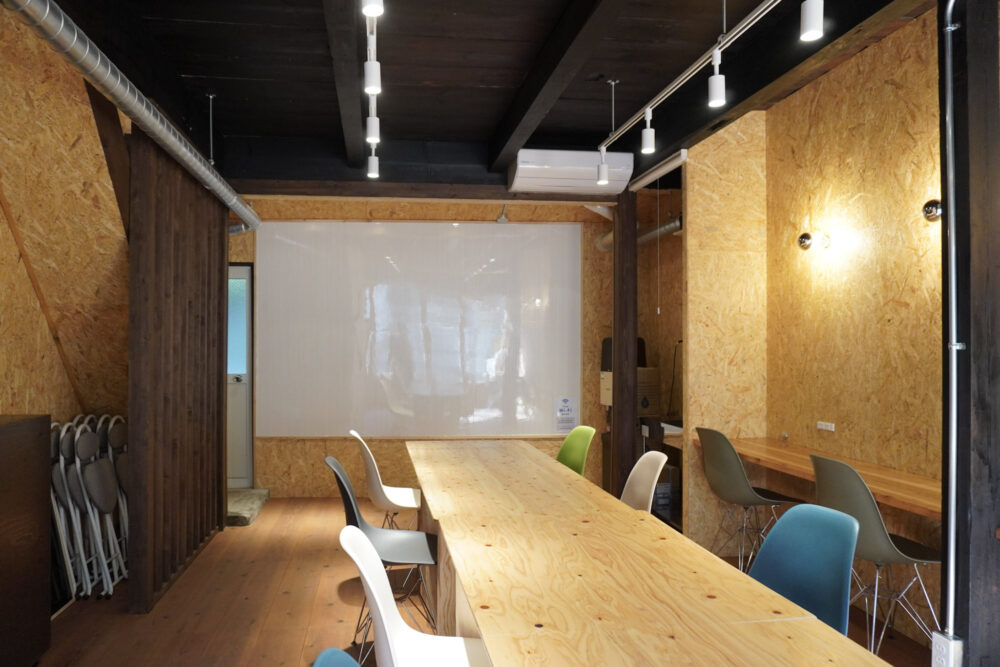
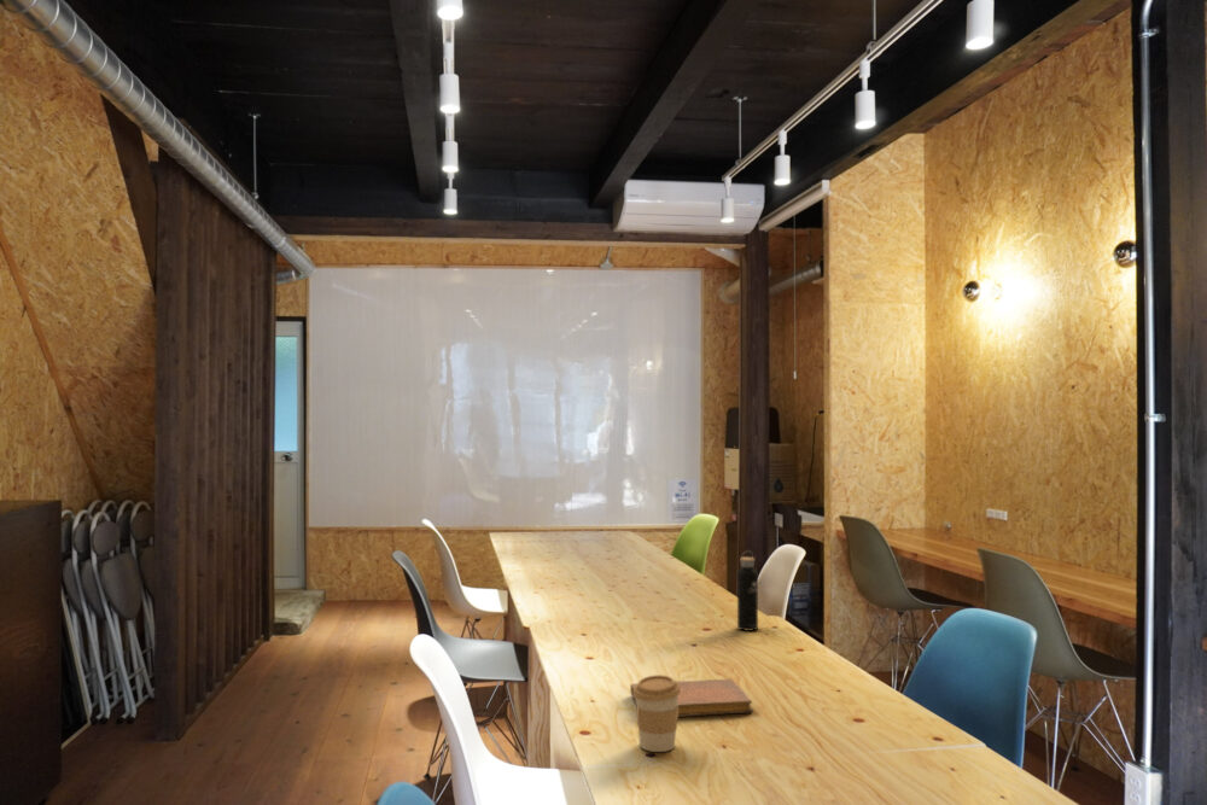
+ water bottle (747, 589)
+ coffee cup (657, 712)
+ notebook (689, 696)
